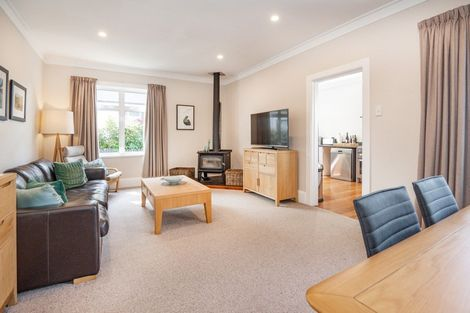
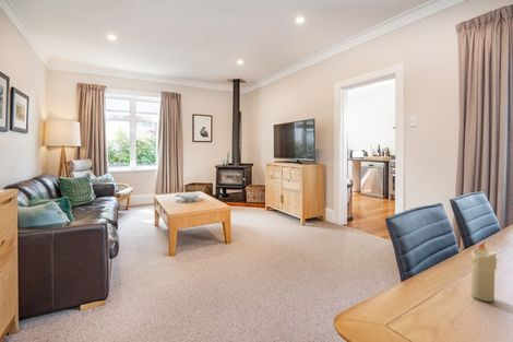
+ candle (484, 269)
